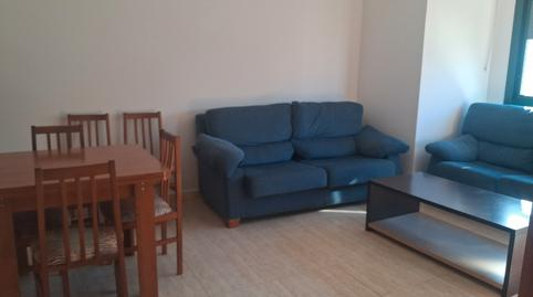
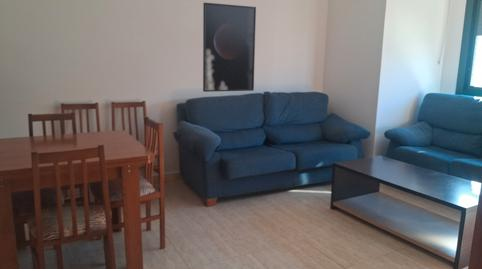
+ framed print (229, 48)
